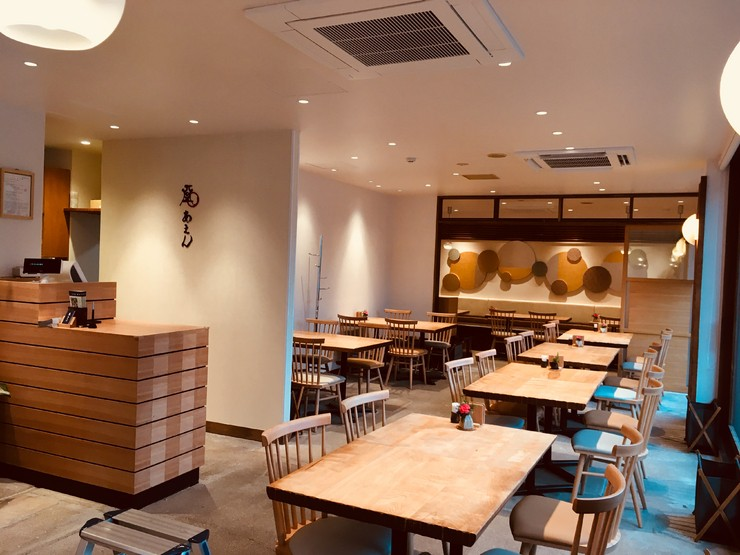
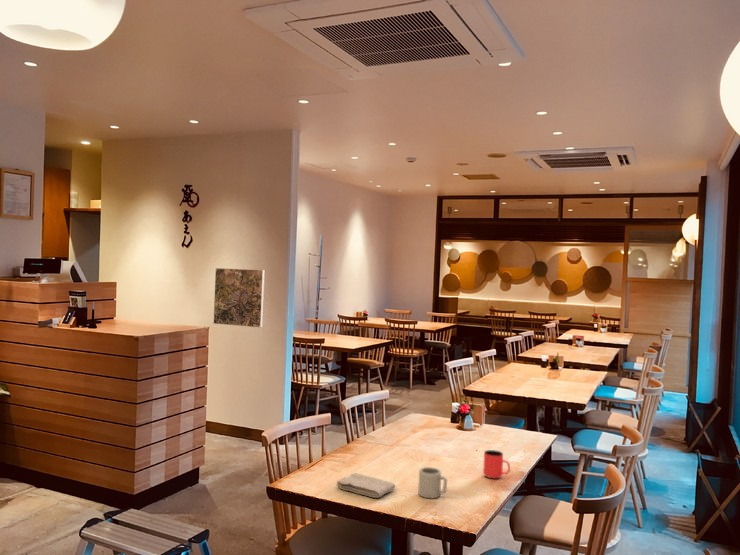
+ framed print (238, 297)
+ washcloth (365, 484)
+ cup (497, 465)
+ cup (433, 483)
